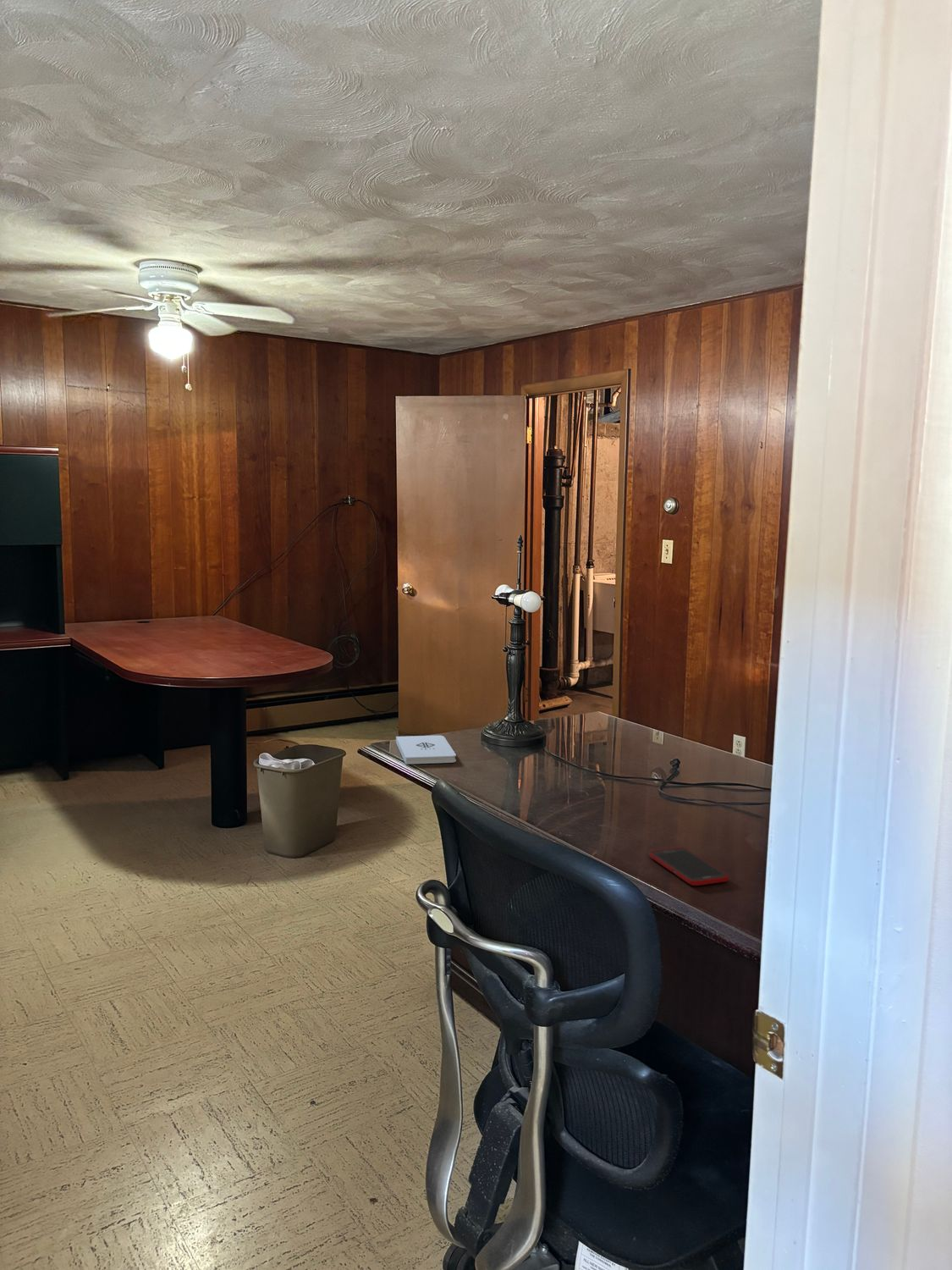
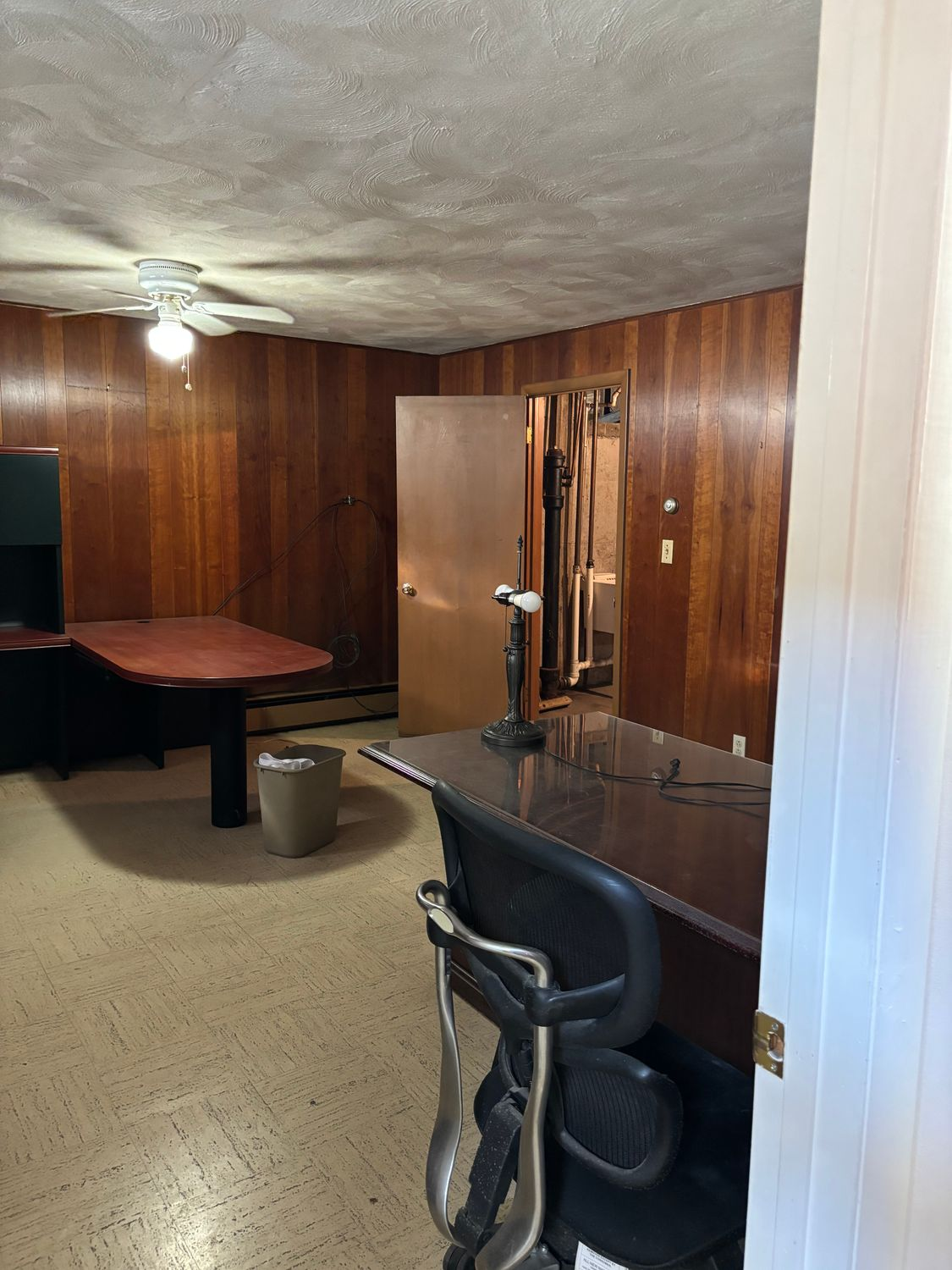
- cell phone (687, 865)
- notepad (425, 748)
